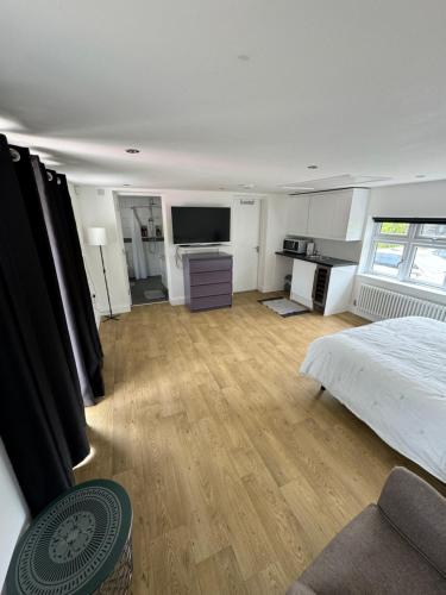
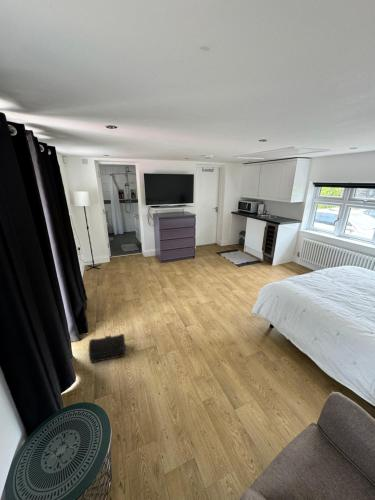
+ treasure chest (107, 346)
